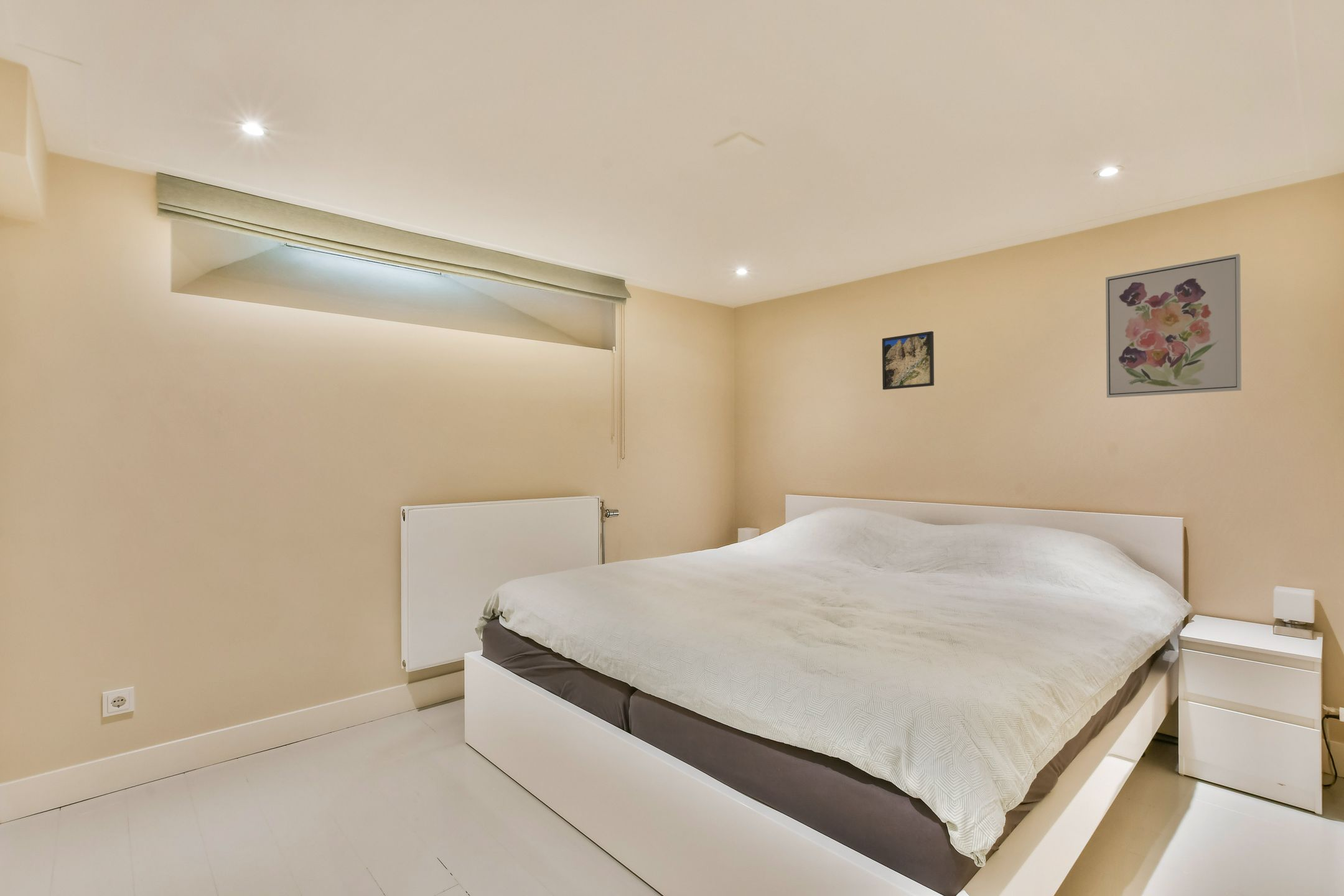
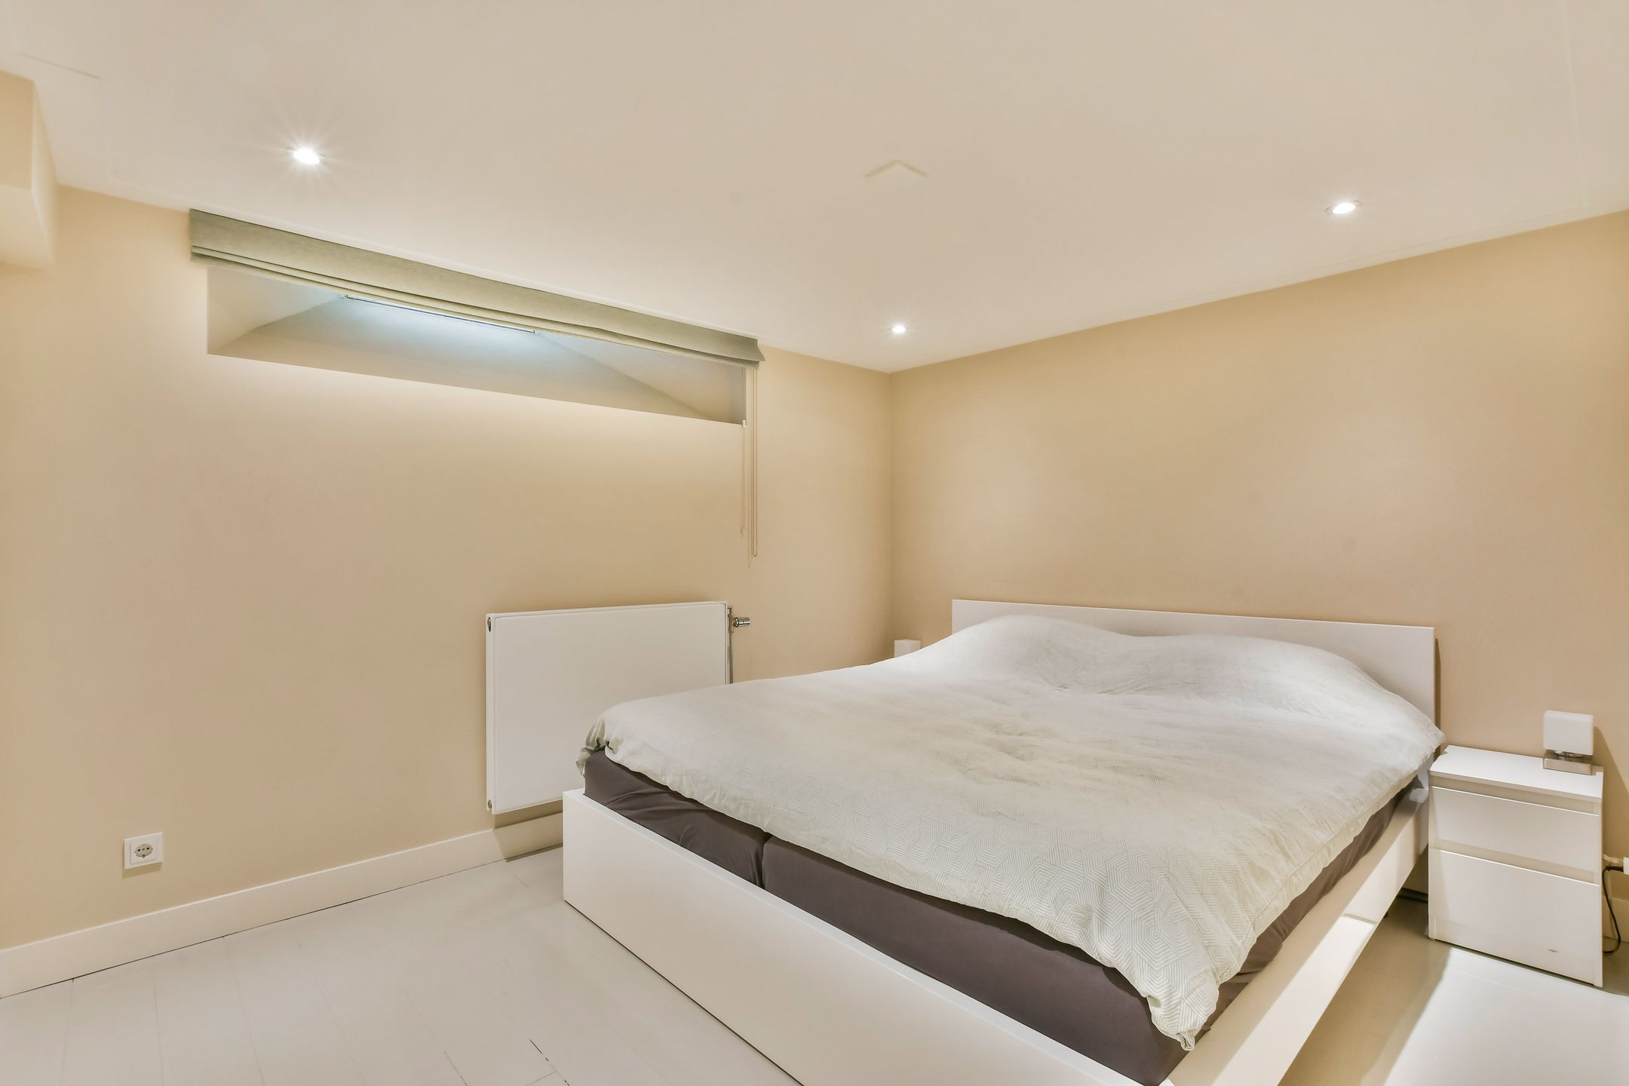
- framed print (907, 361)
- wall art (1169, 330)
